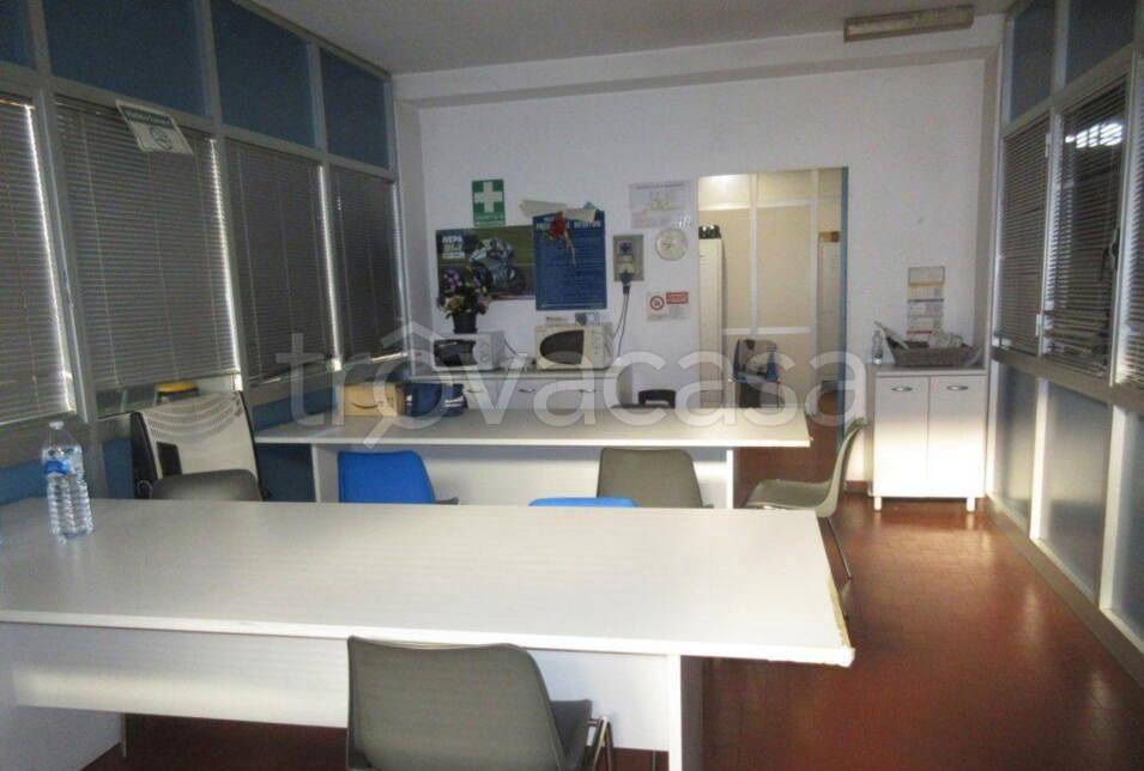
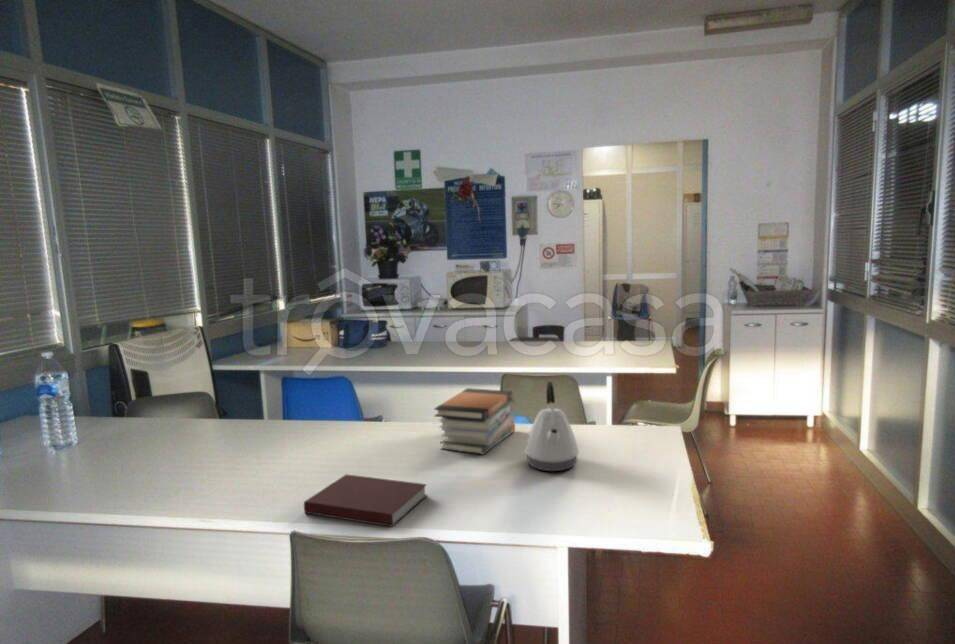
+ book stack (476, 419)
+ kettle (551, 423)
+ notebook (367, 498)
